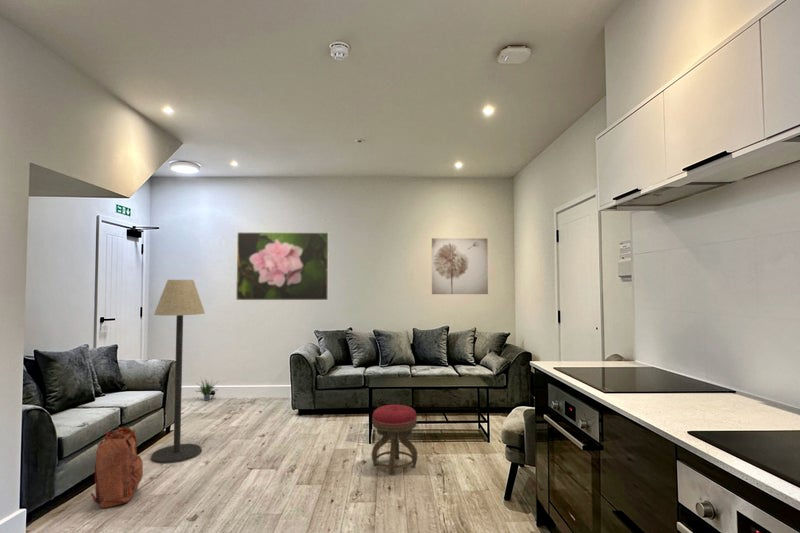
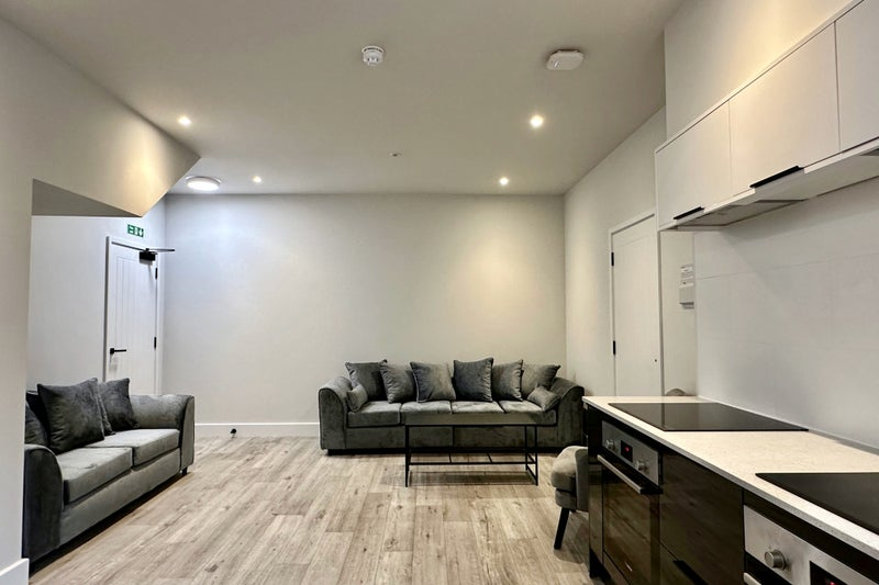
- wall art (459, 266)
- potted plant (207, 387)
- floor lamp (178, 366)
- stool (394, 436)
- backpack (115, 464)
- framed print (282, 266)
